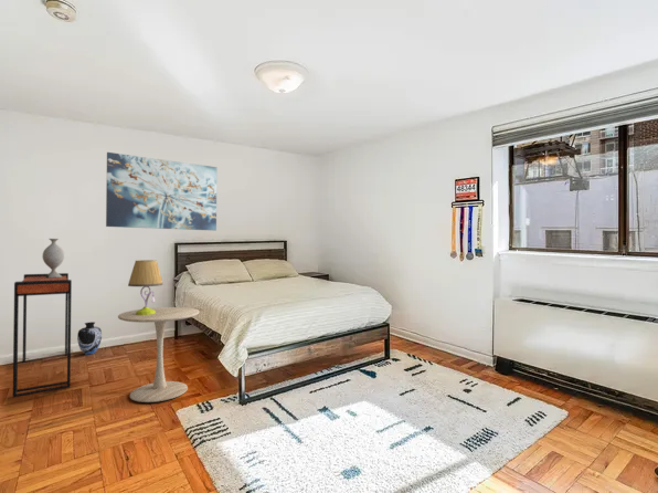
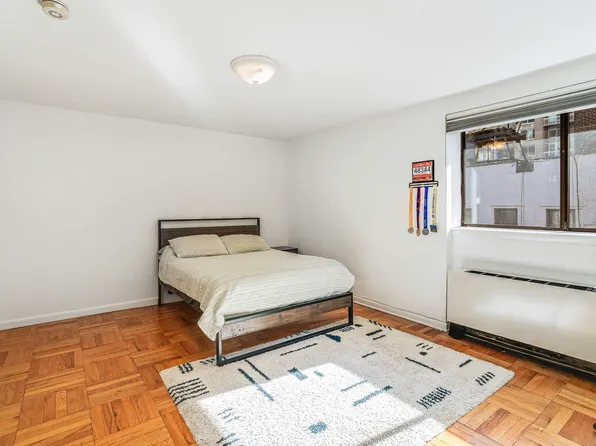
- table lamp (146, 286)
- side table (159, 352)
- vase (89, 337)
- console table (25, 324)
- wall art (166, 195)
- decorative vase (53, 258)
